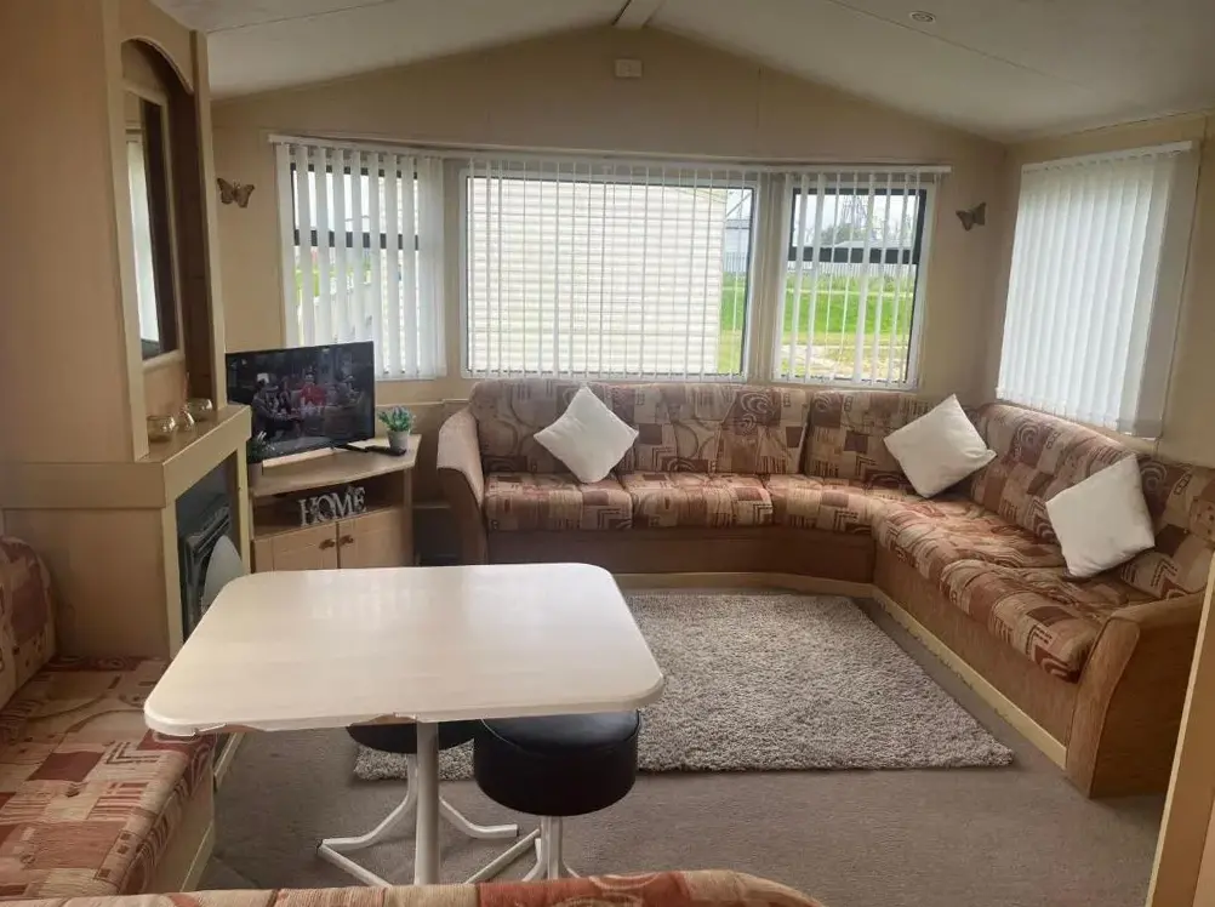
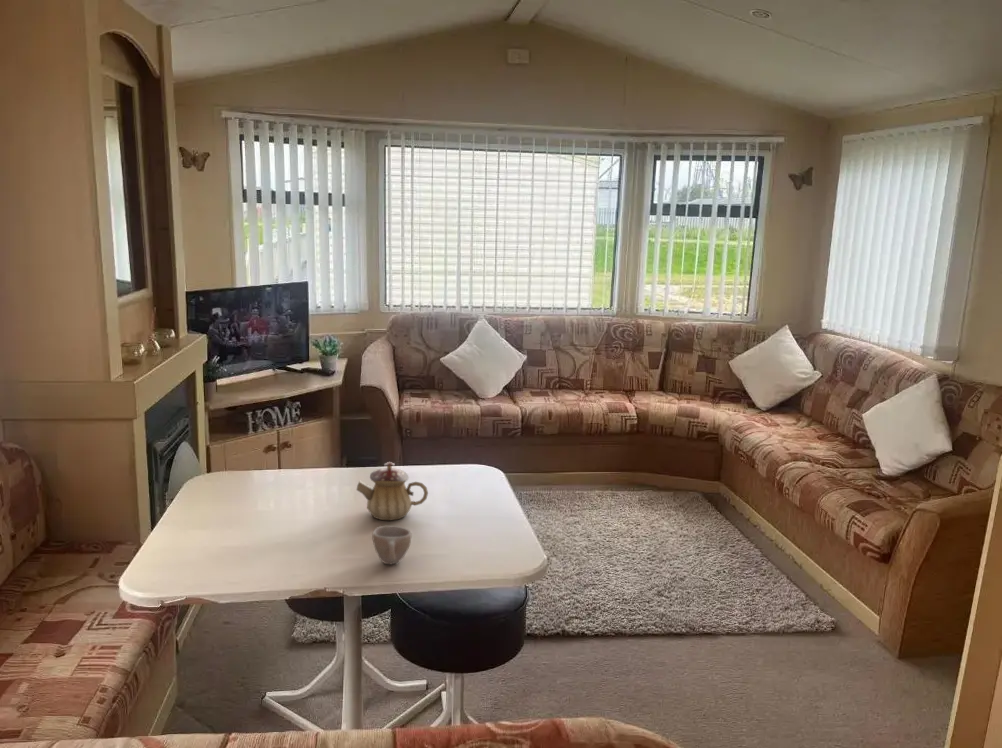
+ teapot (392, 487)
+ cup (392, 548)
